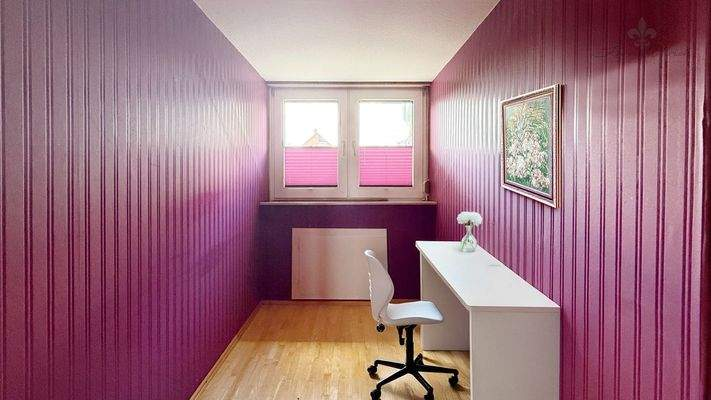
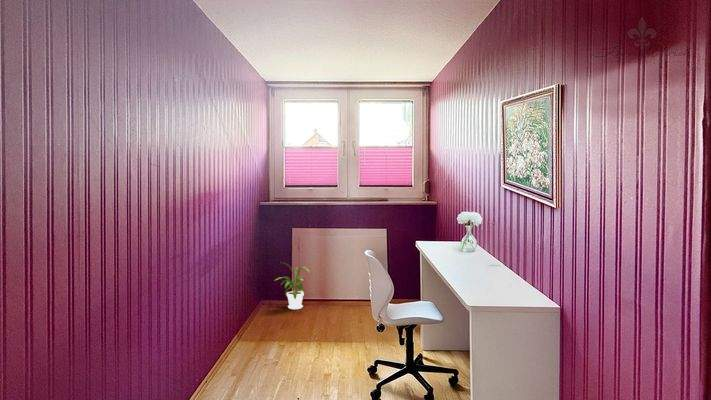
+ house plant (293, 285)
